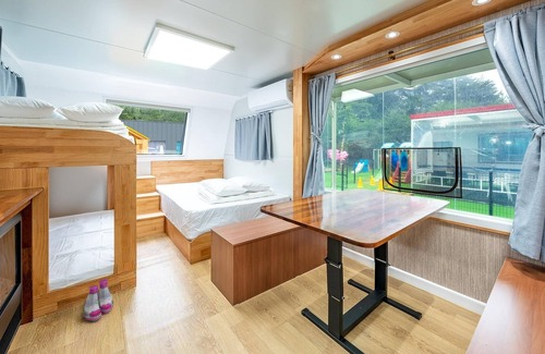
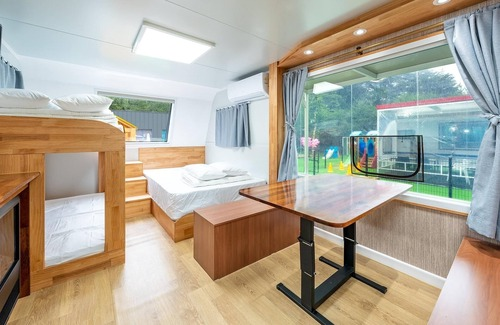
- boots (98, 296)
